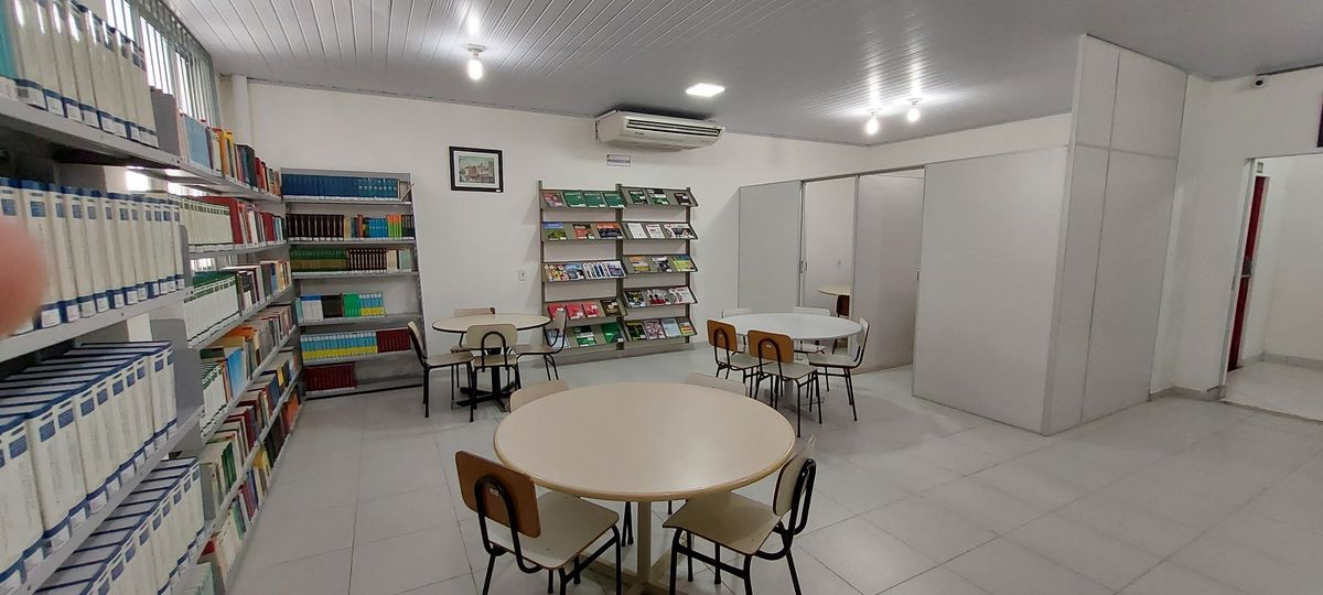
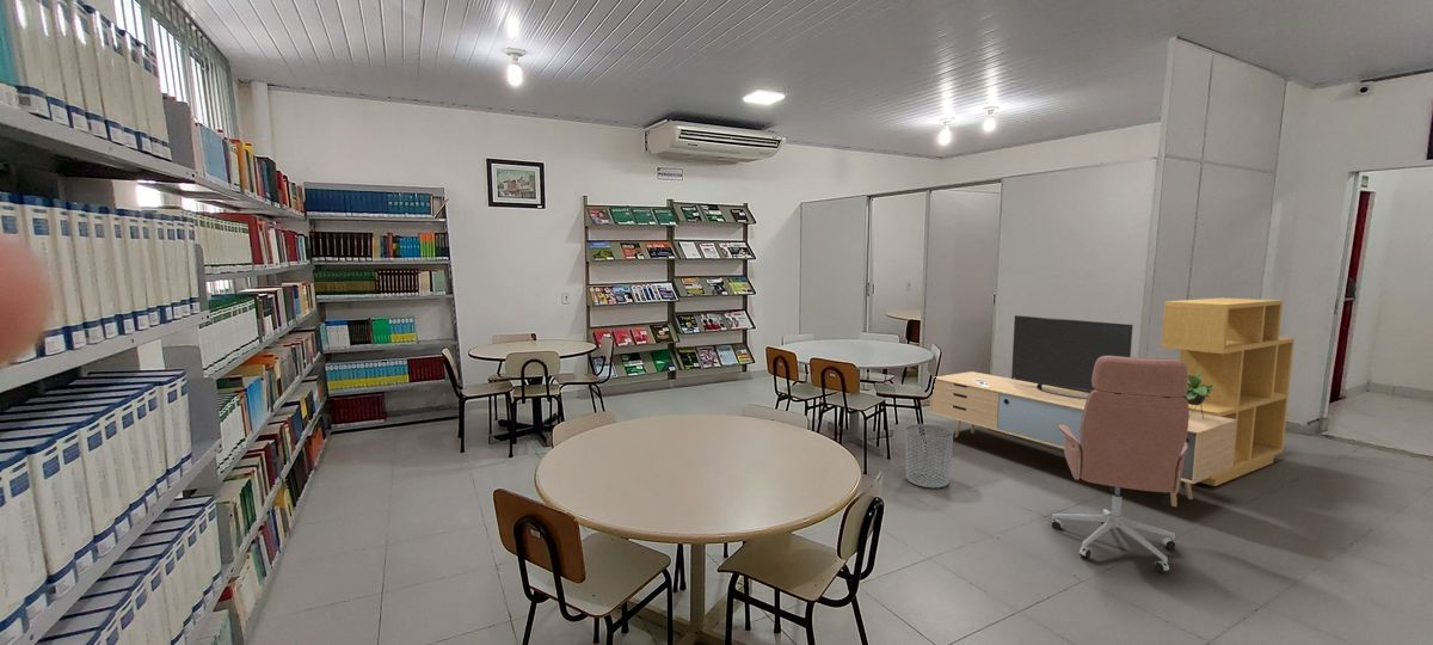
+ shelving unit (1225, 385)
+ office chair (1121, 449)
+ media console (1060, 392)
+ waste bin (928, 455)
